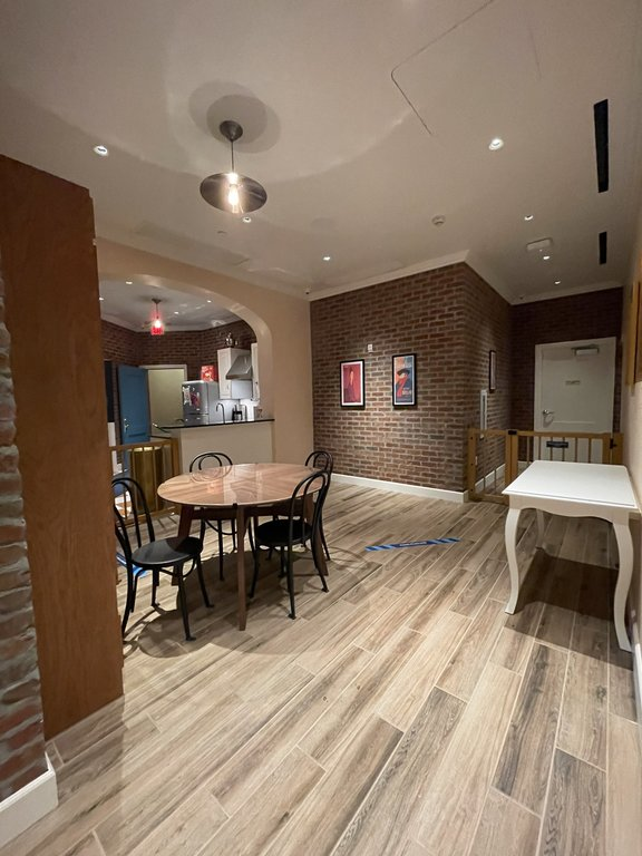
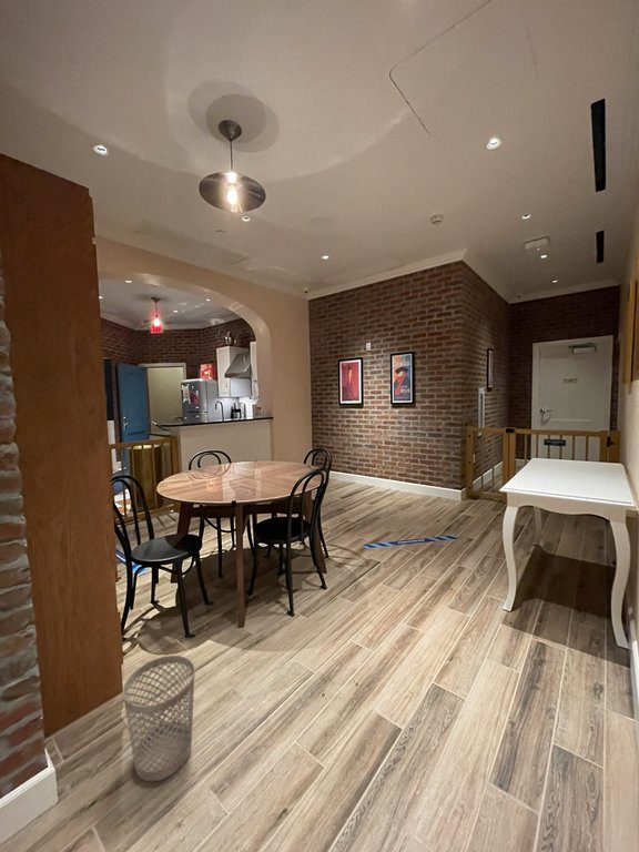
+ wastebasket (163, 716)
